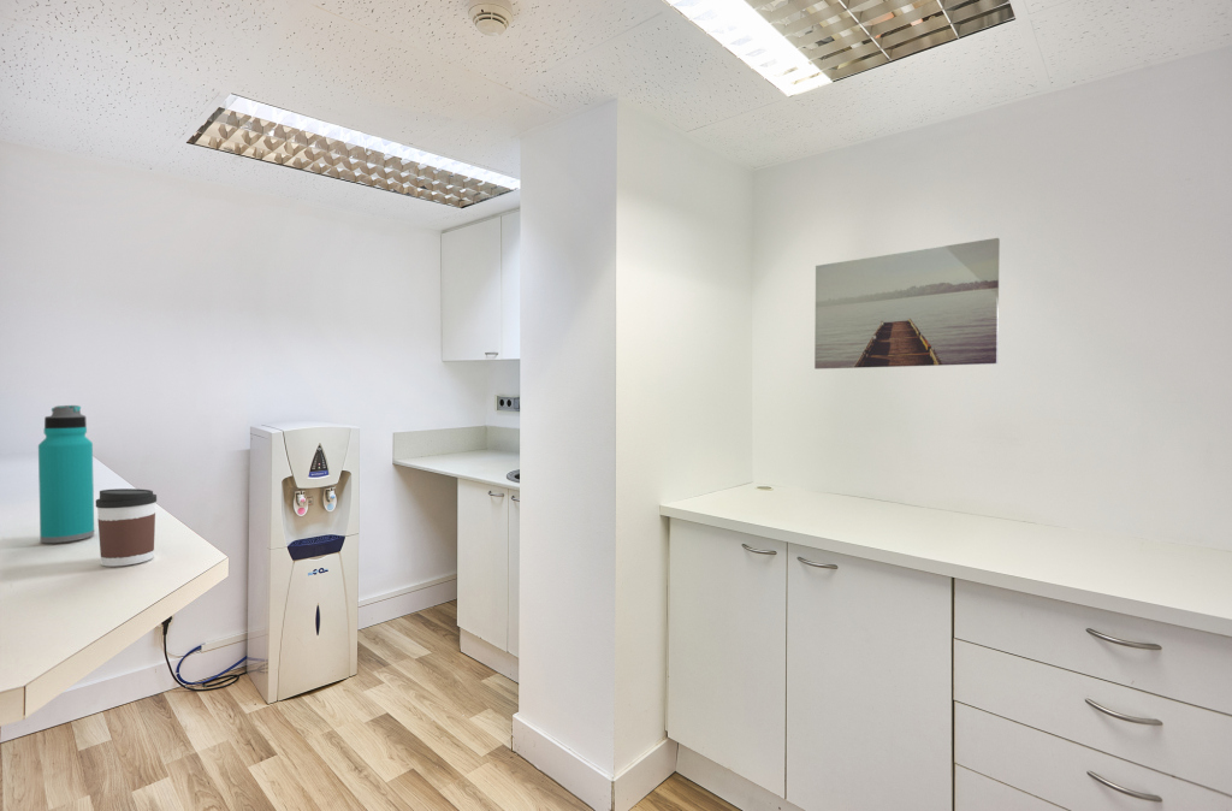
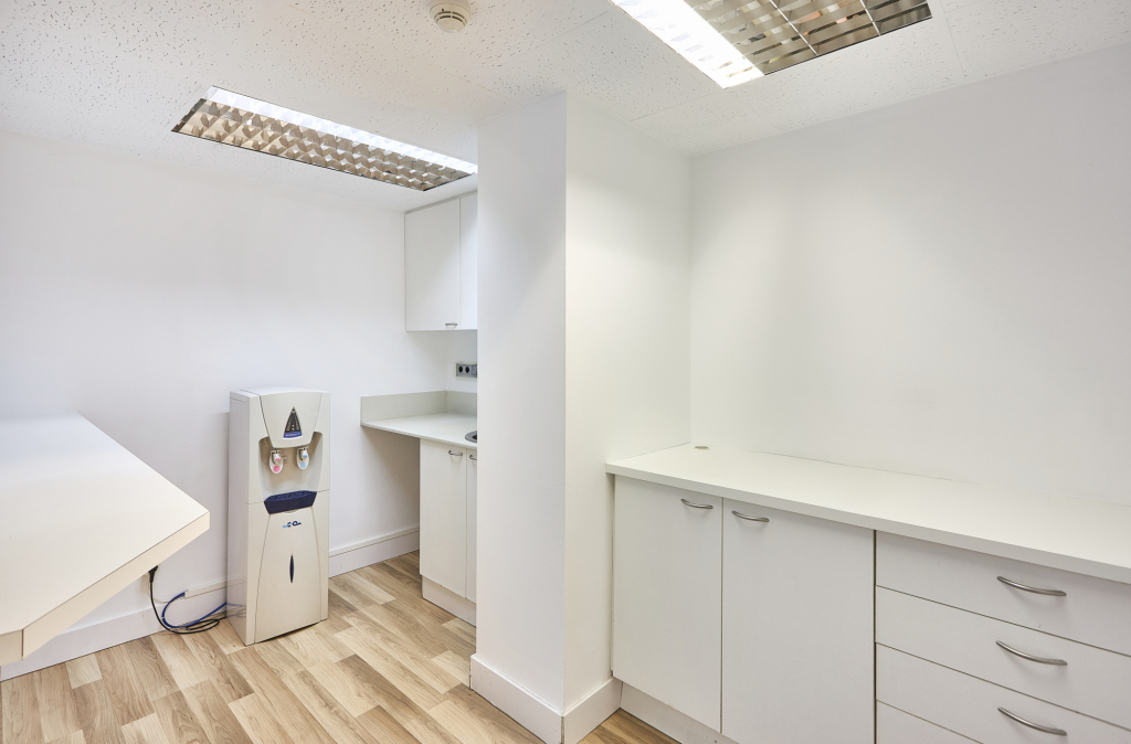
- water bottle (66, 472)
- wall art (898, 309)
- coffee cup (126, 525)
